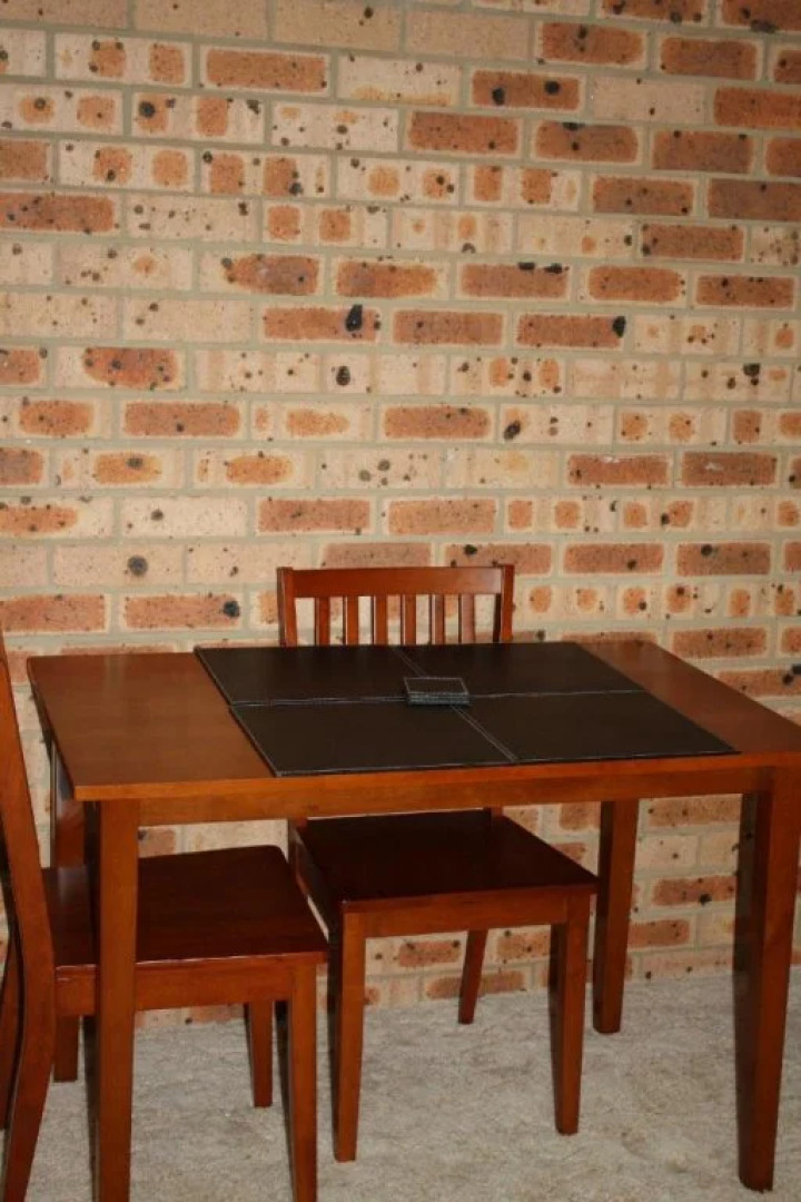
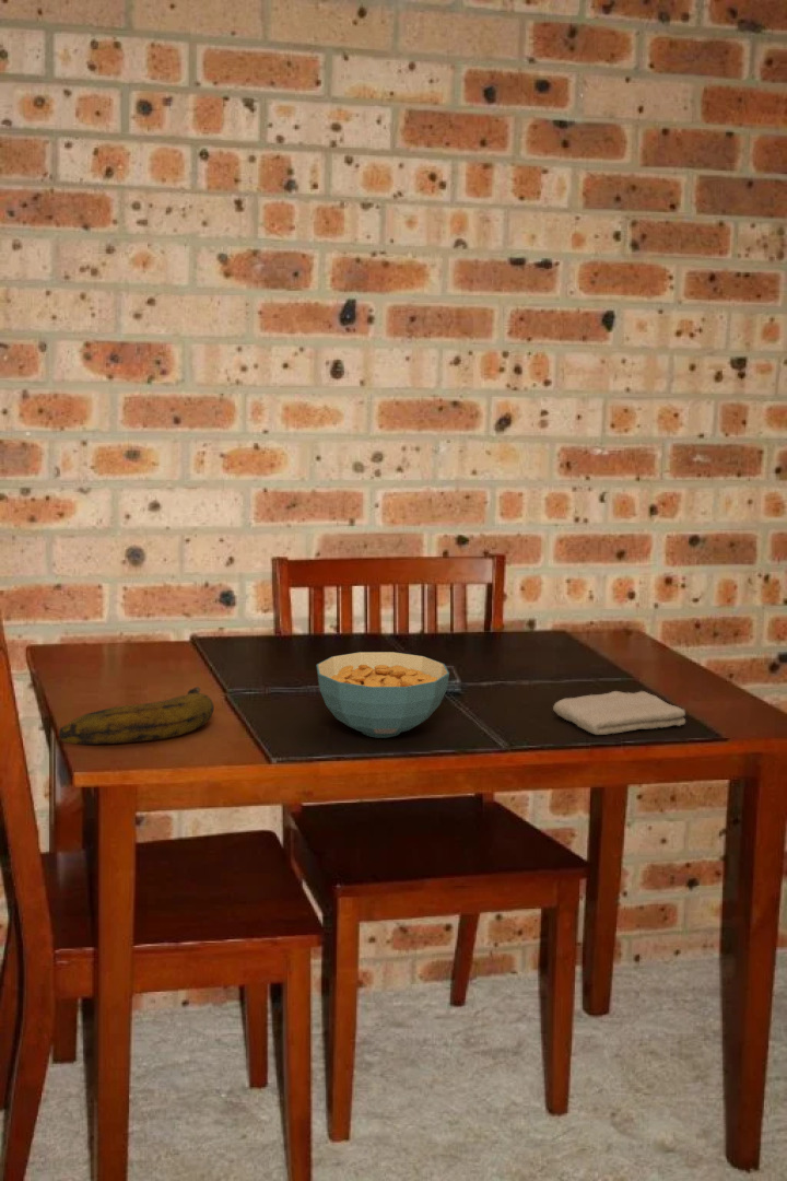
+ washcloth (621, 711)
+ cereal bowl (381, 700)
+ banana (136, 709)
